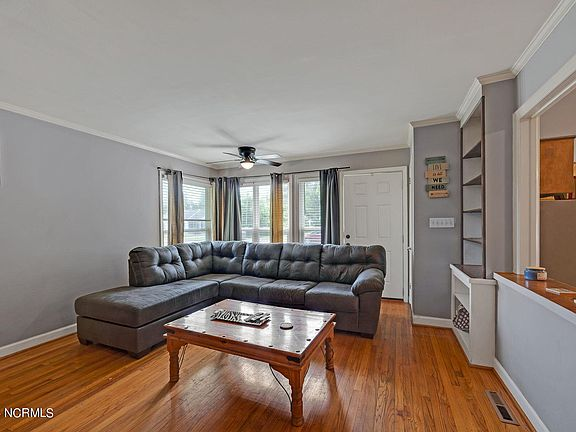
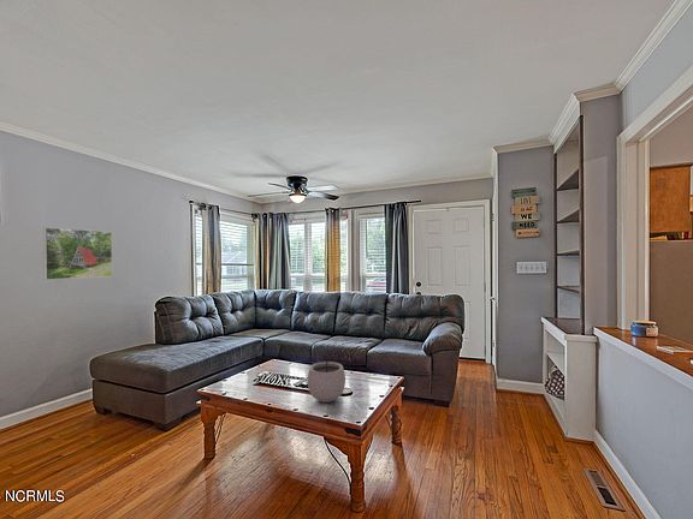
+ plant pot (326, 376)
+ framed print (81, 253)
